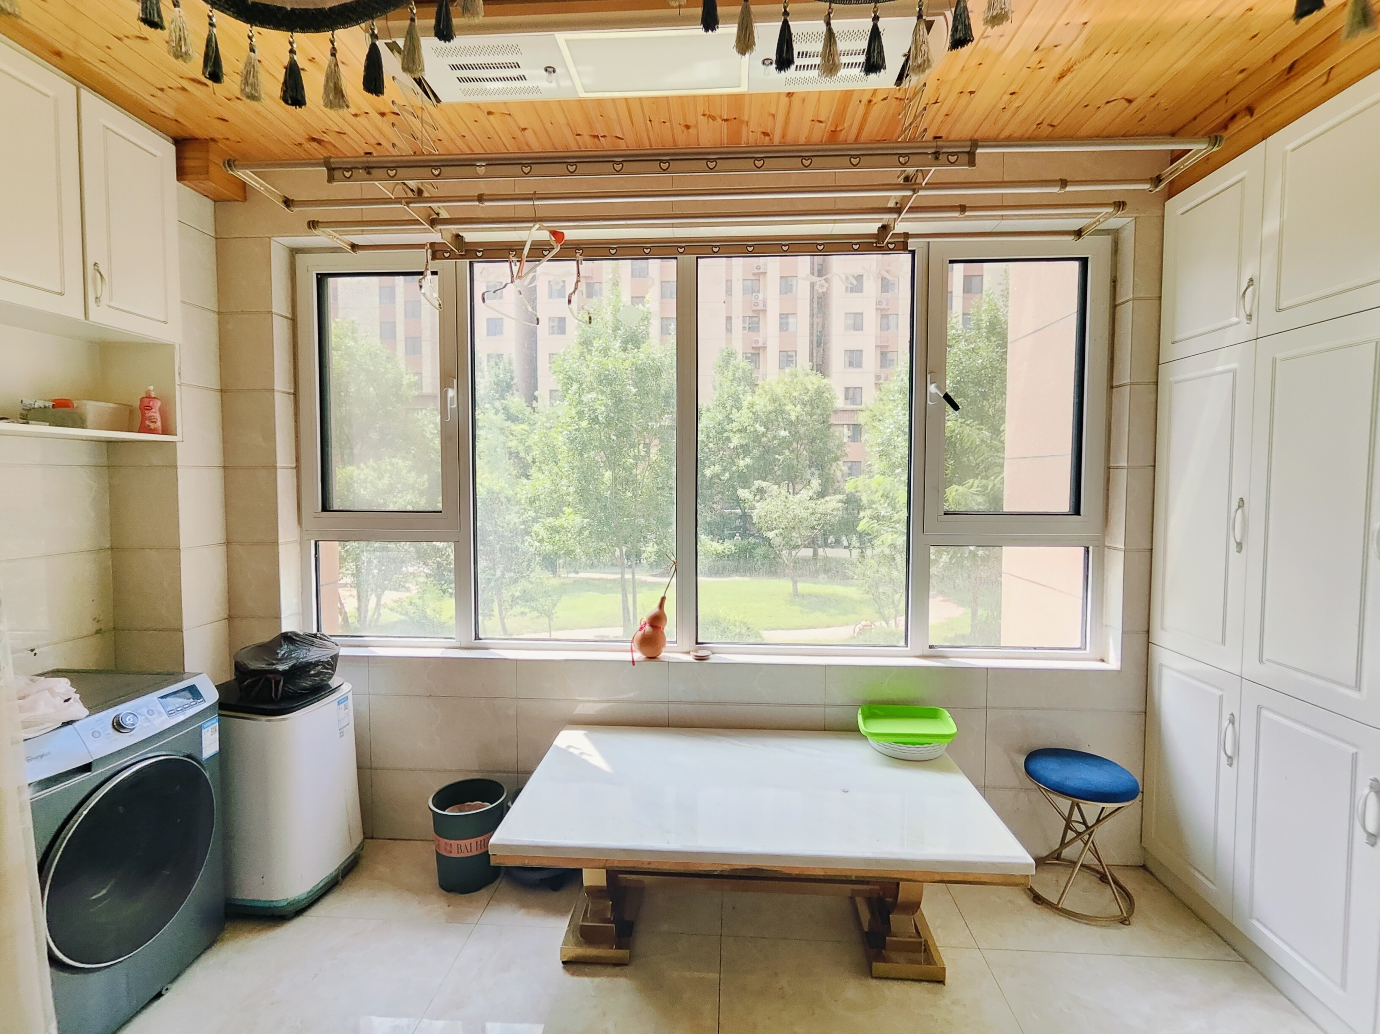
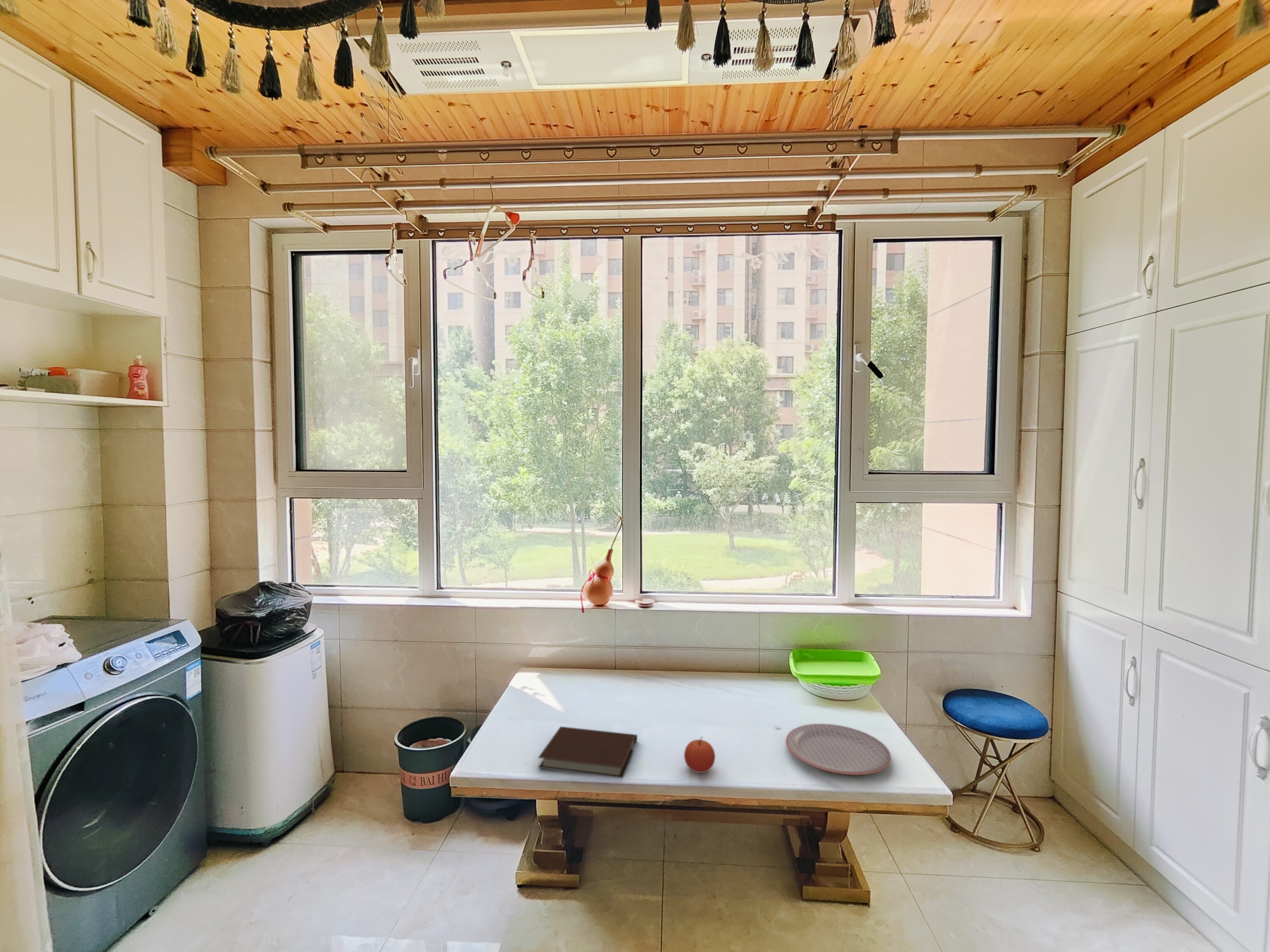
+ notebook (589, 750)
+ apple (700, 752)
+ plate (837, 750)
